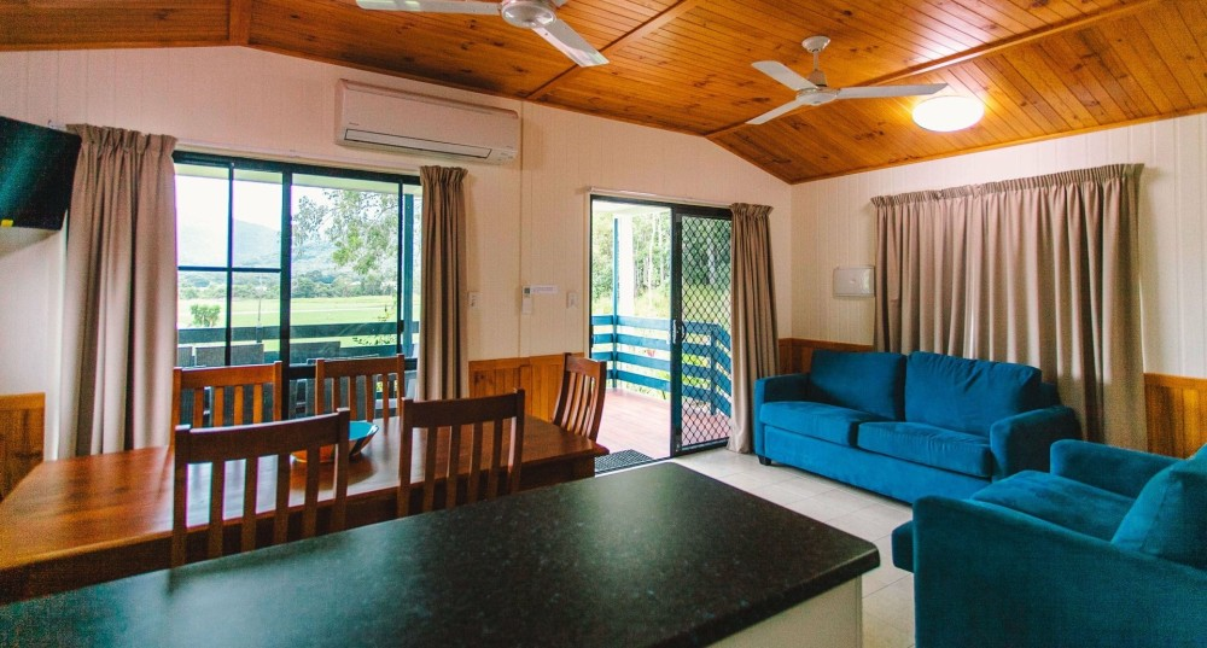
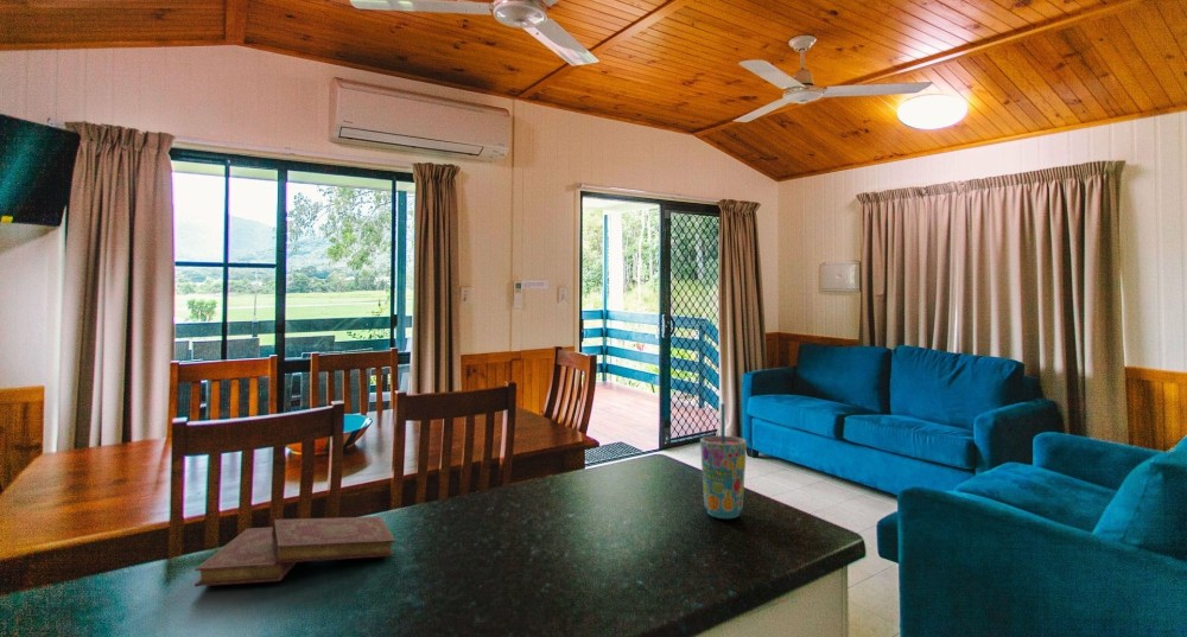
+ book (312, 539)
+ cup (723, 458)
